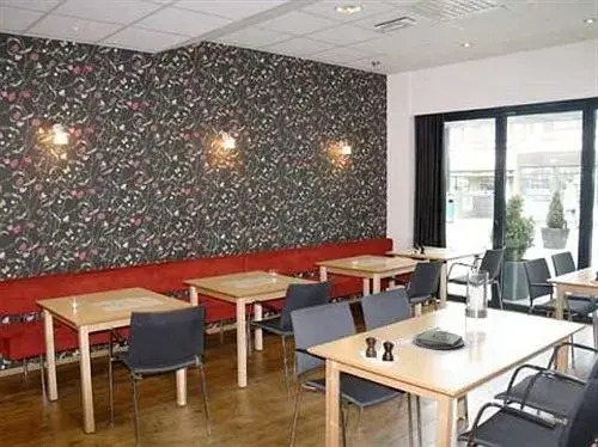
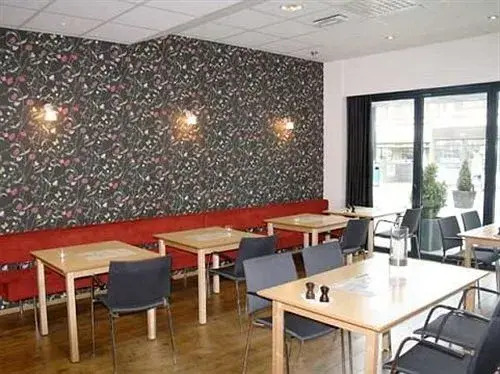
- plate (438, 335)
